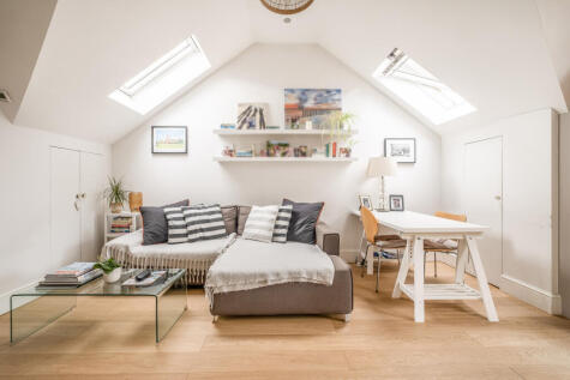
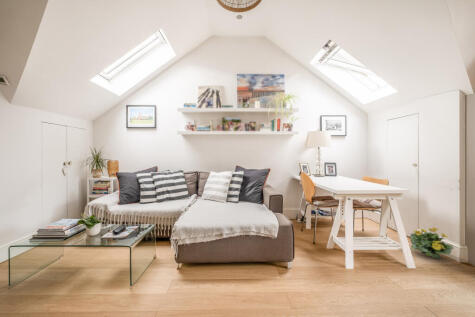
+ flowering plant (428, 241)
